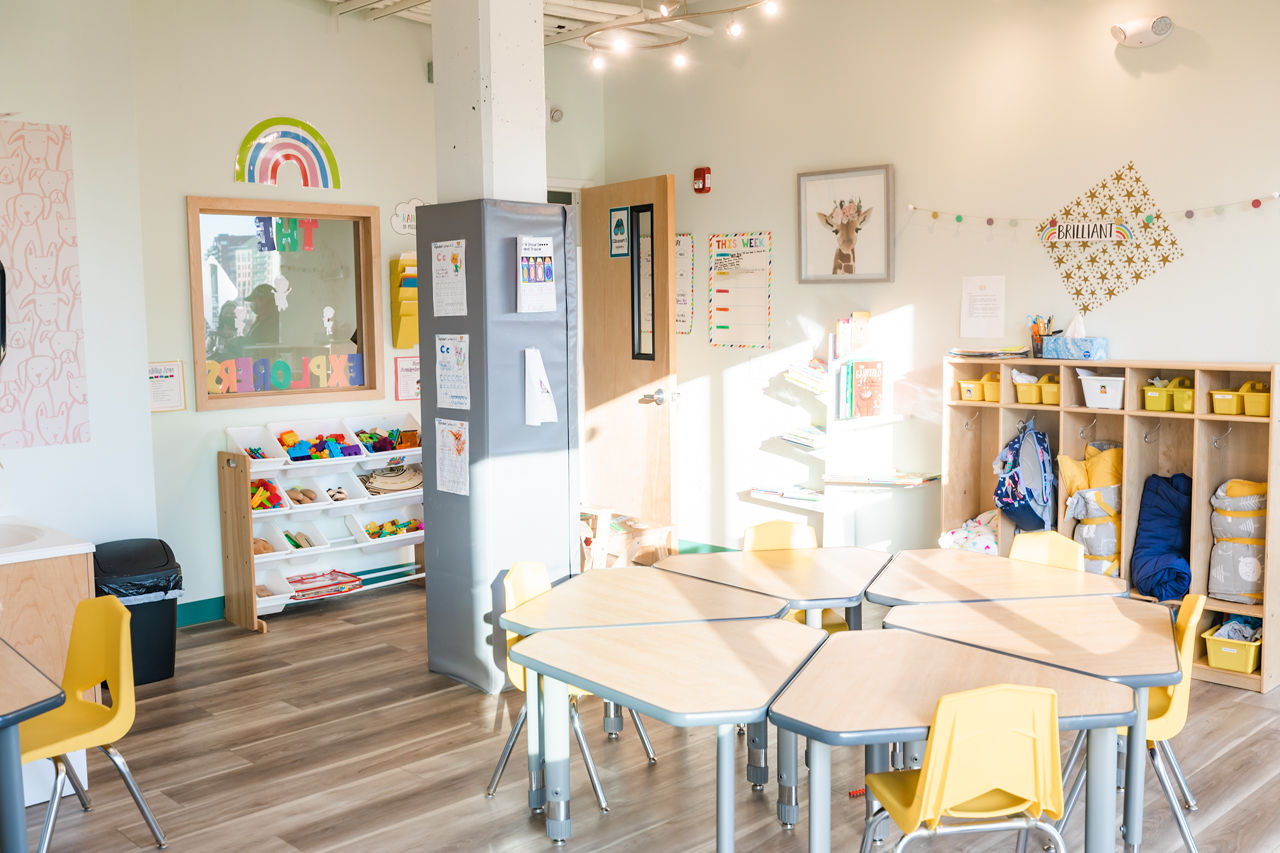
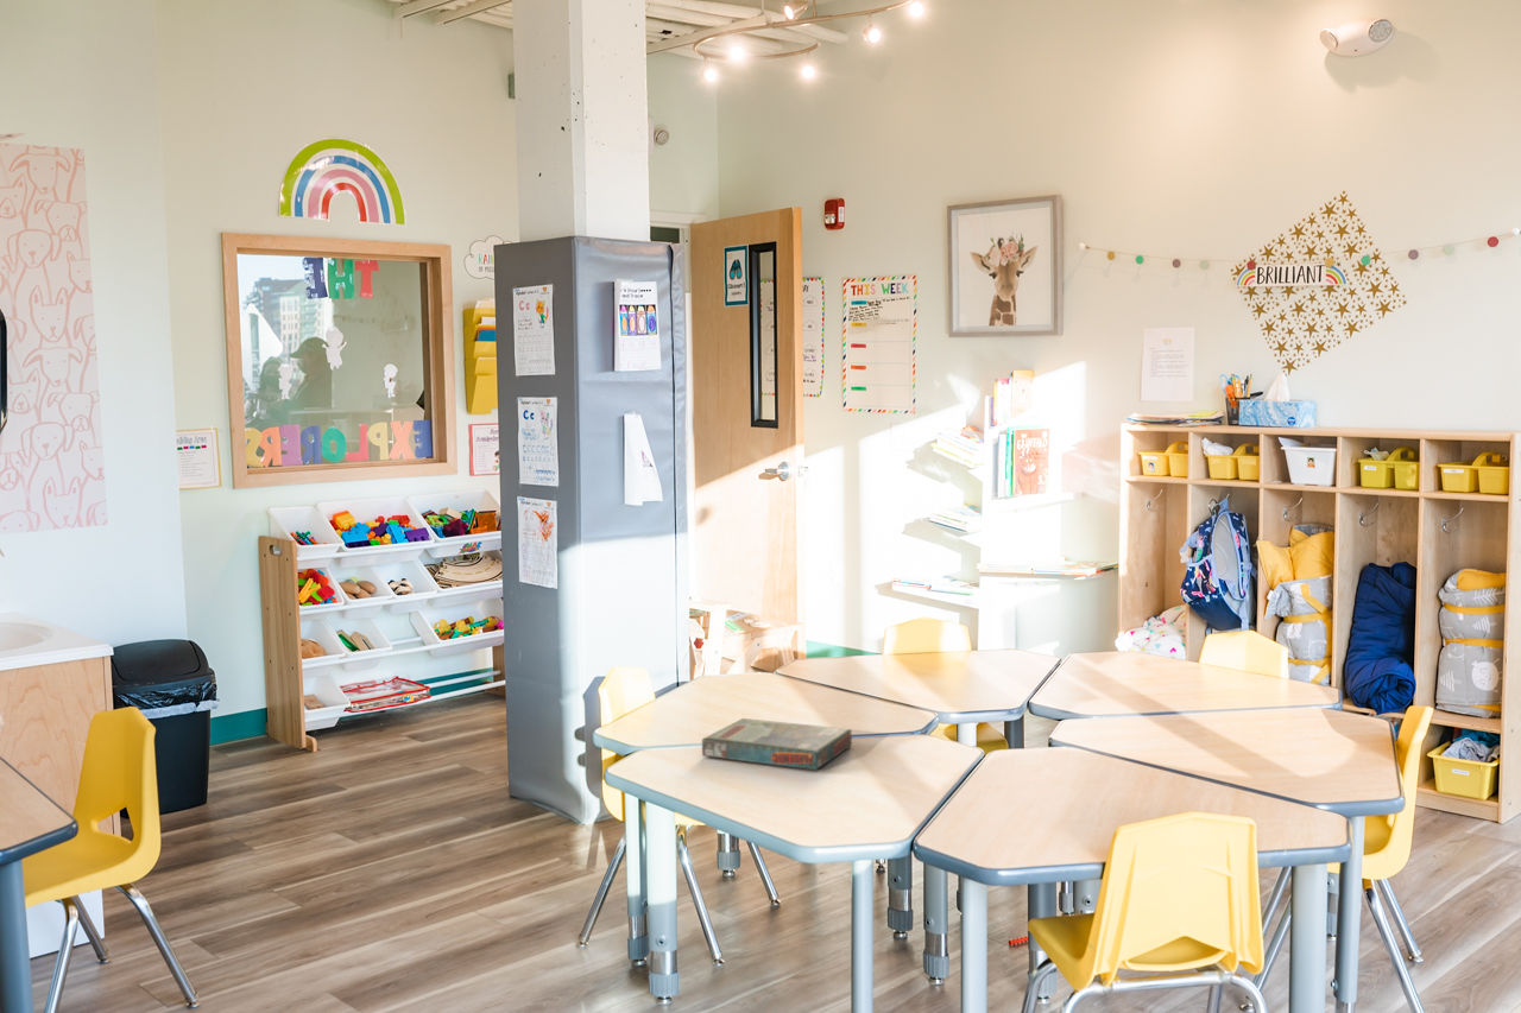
+ board game (777, 742)
